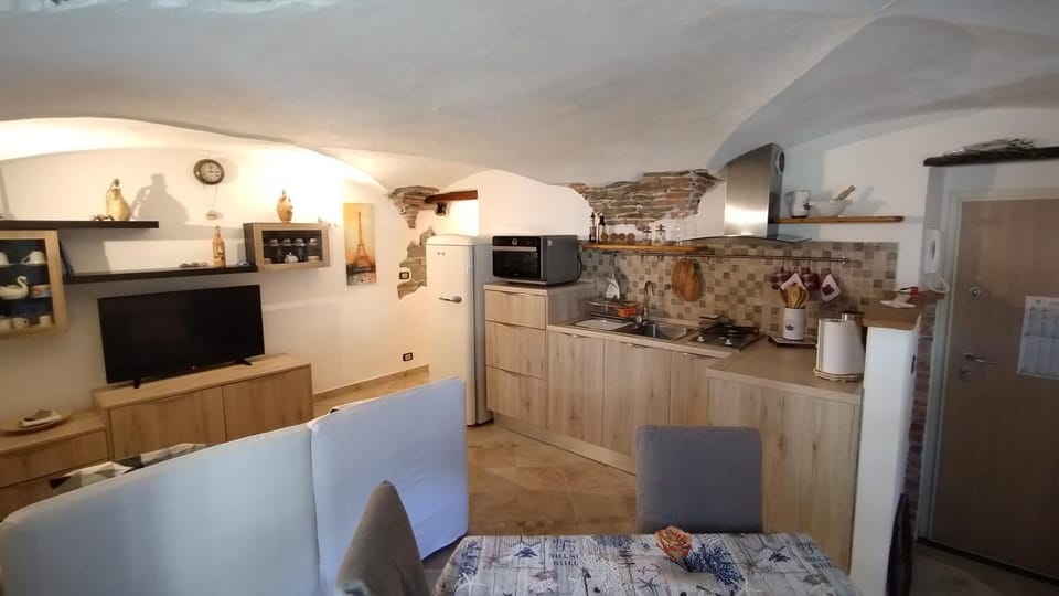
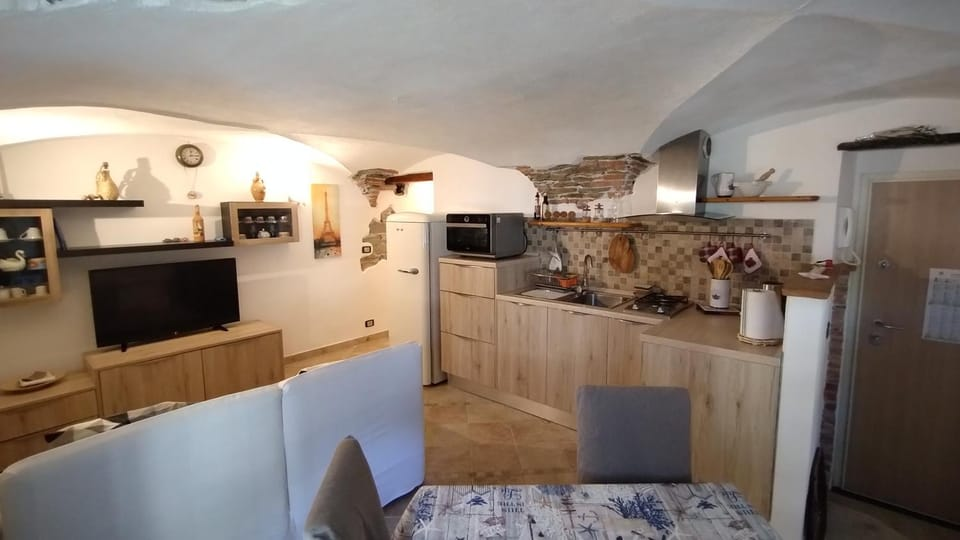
- flower (672, 546)
